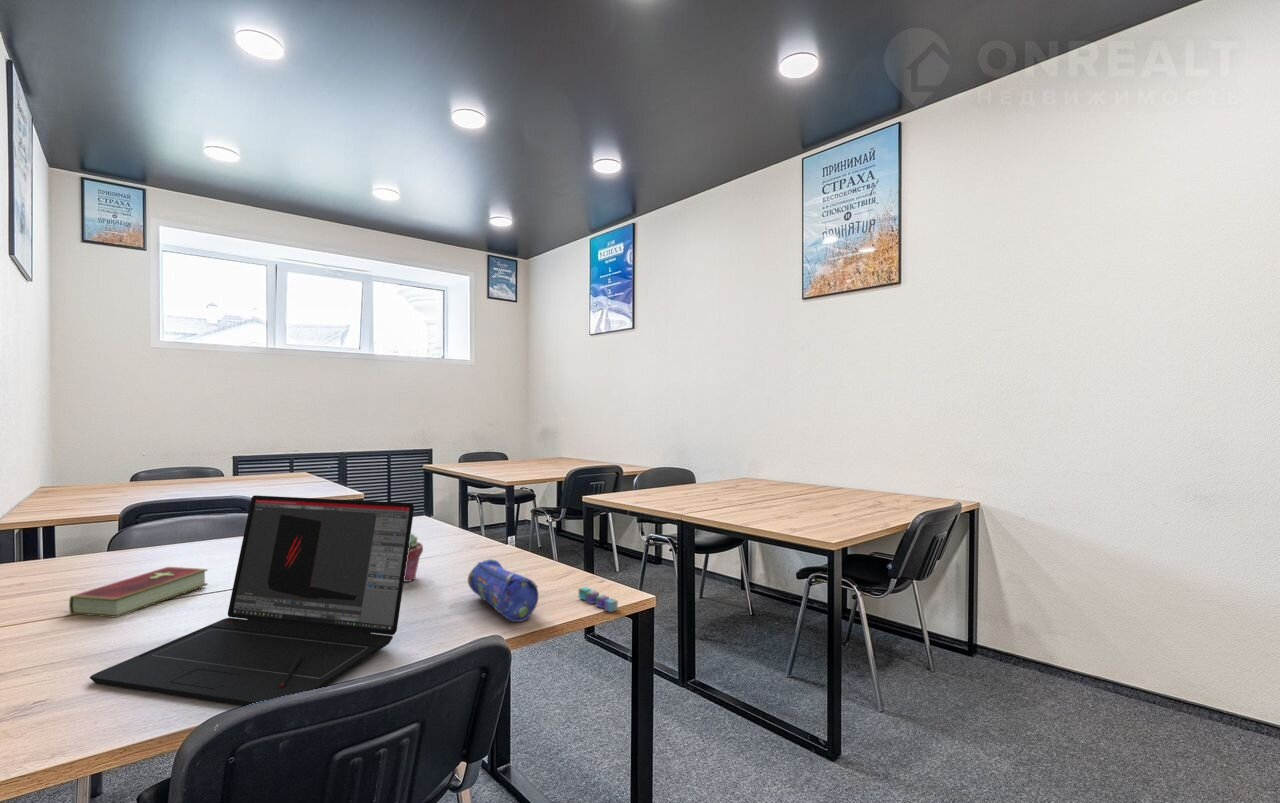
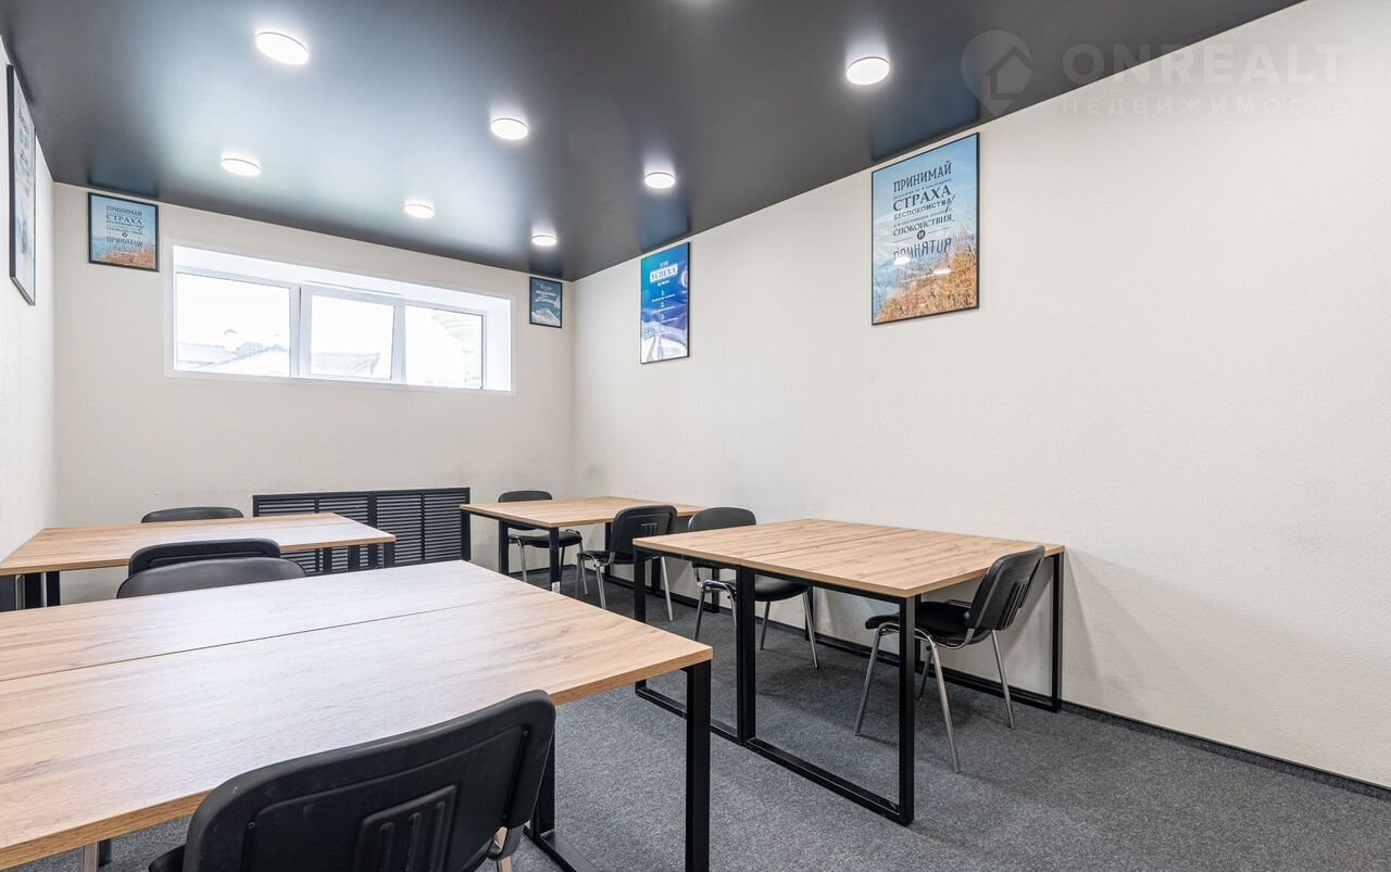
- potted succulent (407, 555)
- hardcover book (143, 589)
- pencil case (502, 587)
- laptop (267, 584)
- sticky notes (597, 599)
